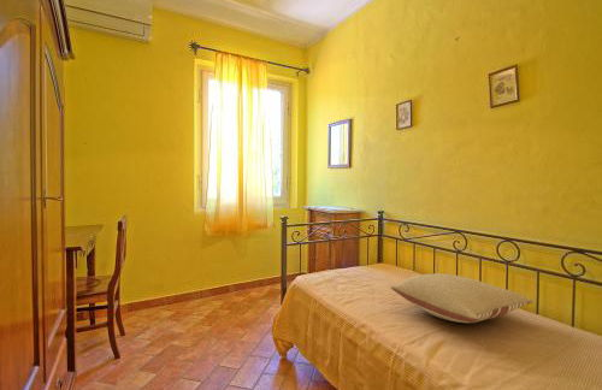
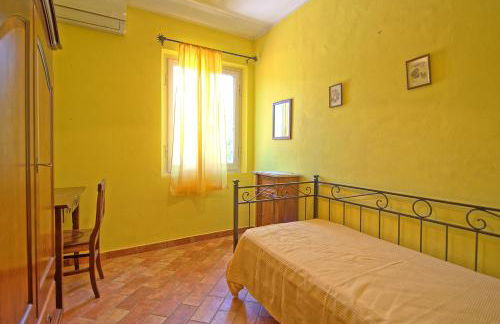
- pillow (458, 295)
